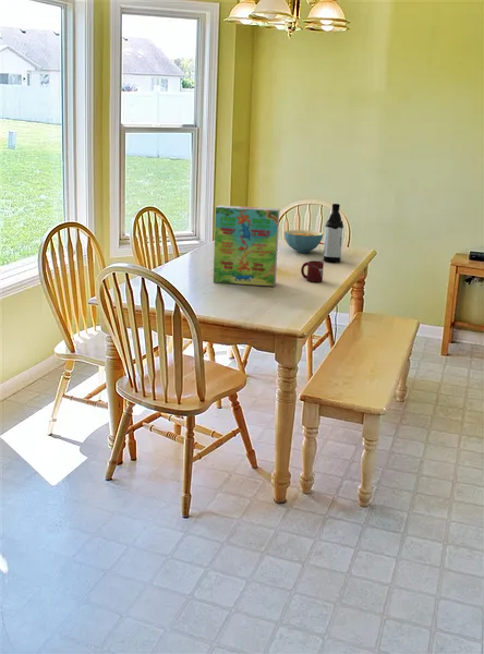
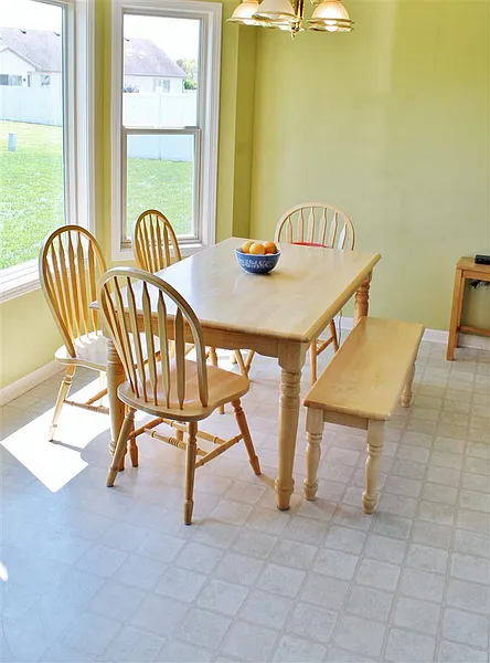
- cereal bowl (303, 242)
- cereal box (245, 245)
- water bottle (334, 232)
- cup (312, 270)
